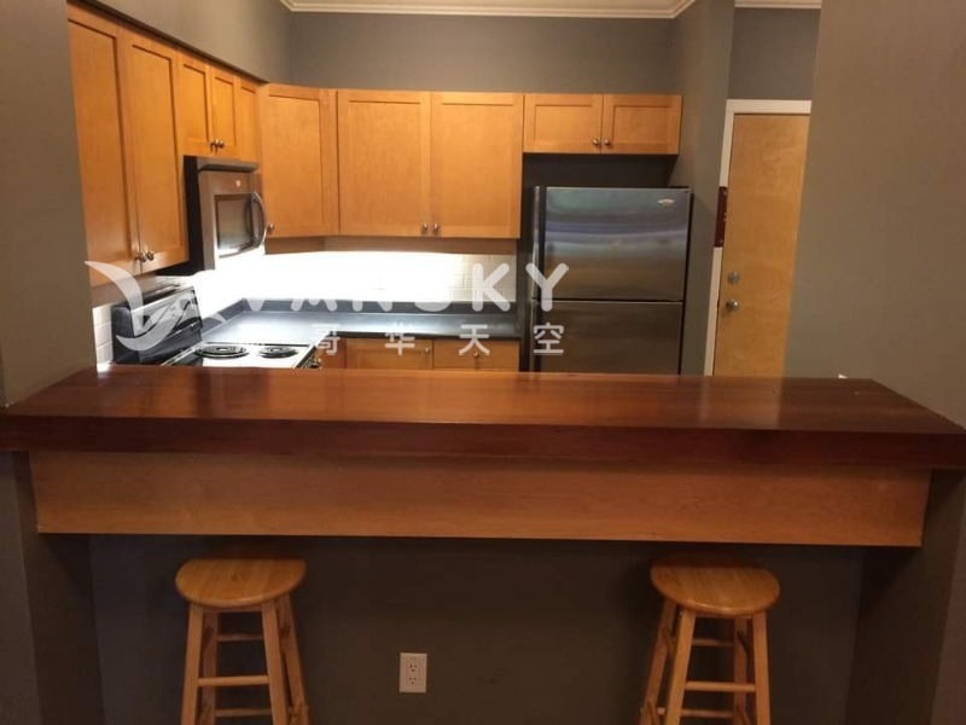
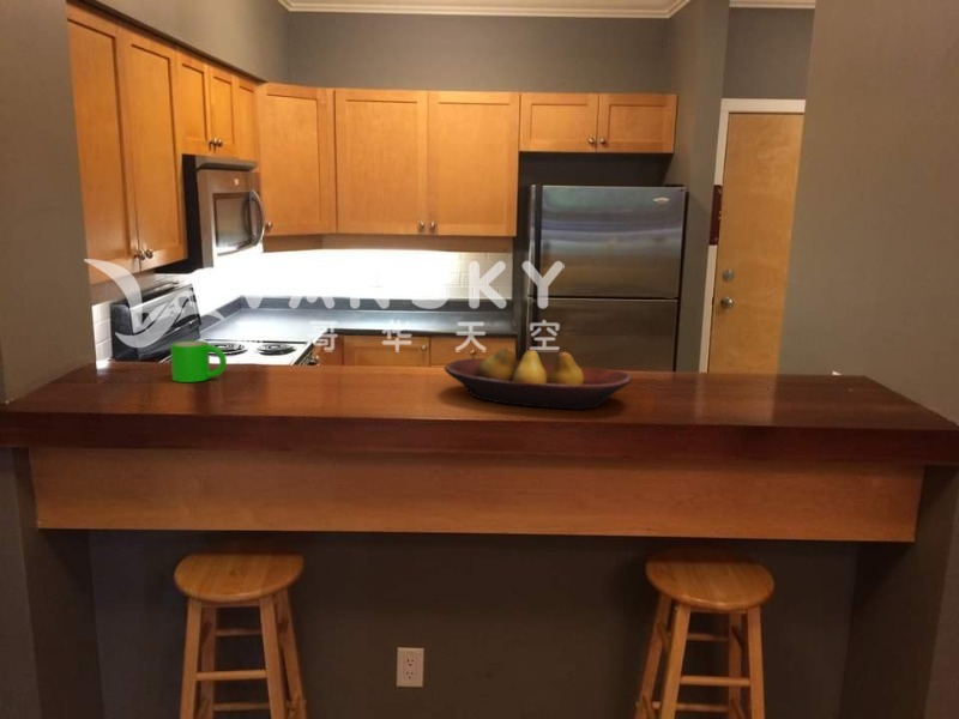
+ mug (199, 361)
+ fruit bowl (536, 374)
